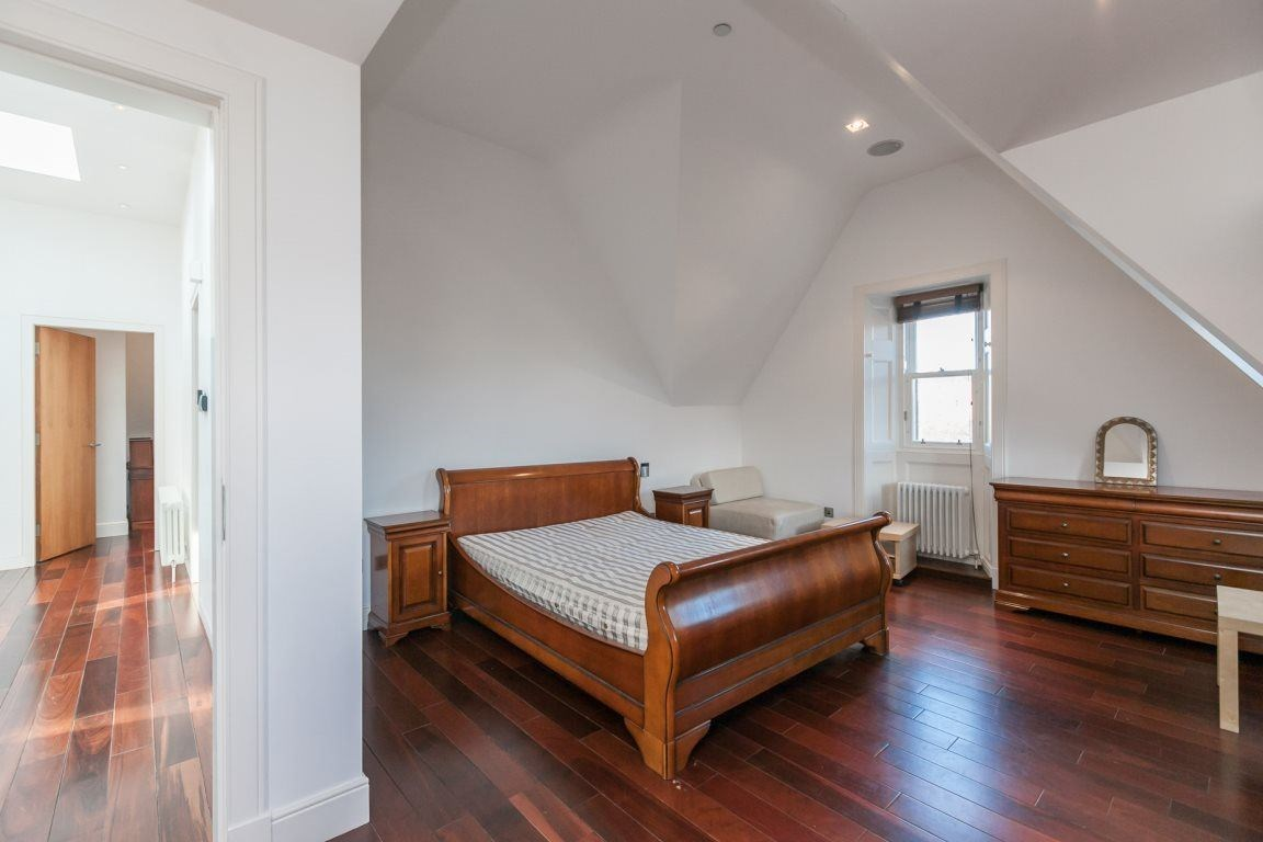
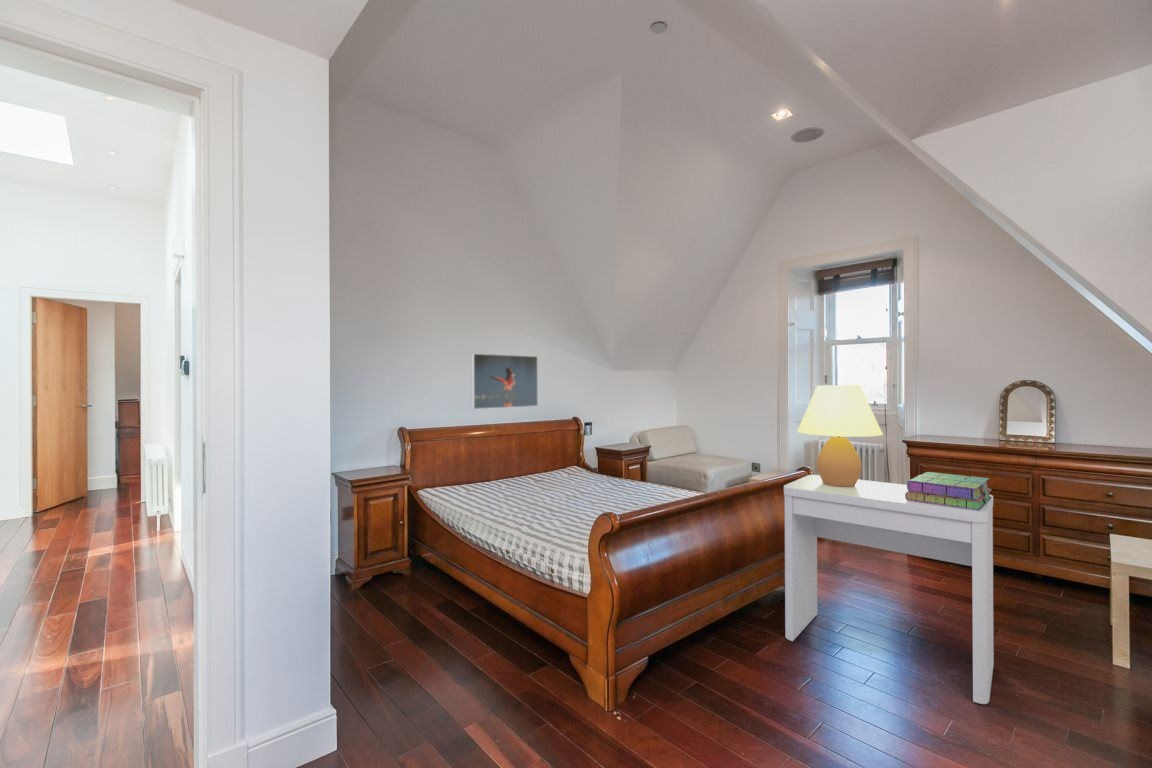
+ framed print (506, 381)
+ desk (889, 550)
+ stack of books (948, 488)
+ table lamp (838, 434)
